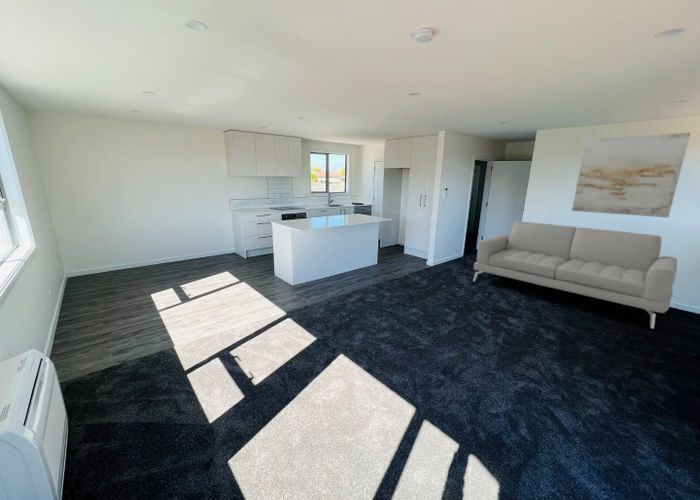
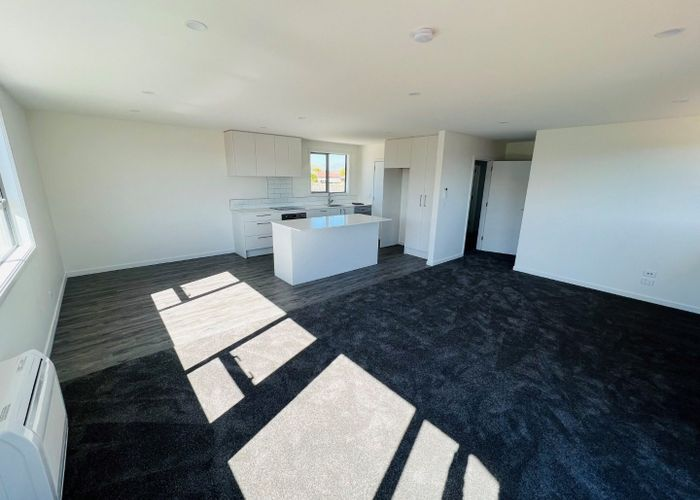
- wall art (624, 176)
- sofa (565, 261)
